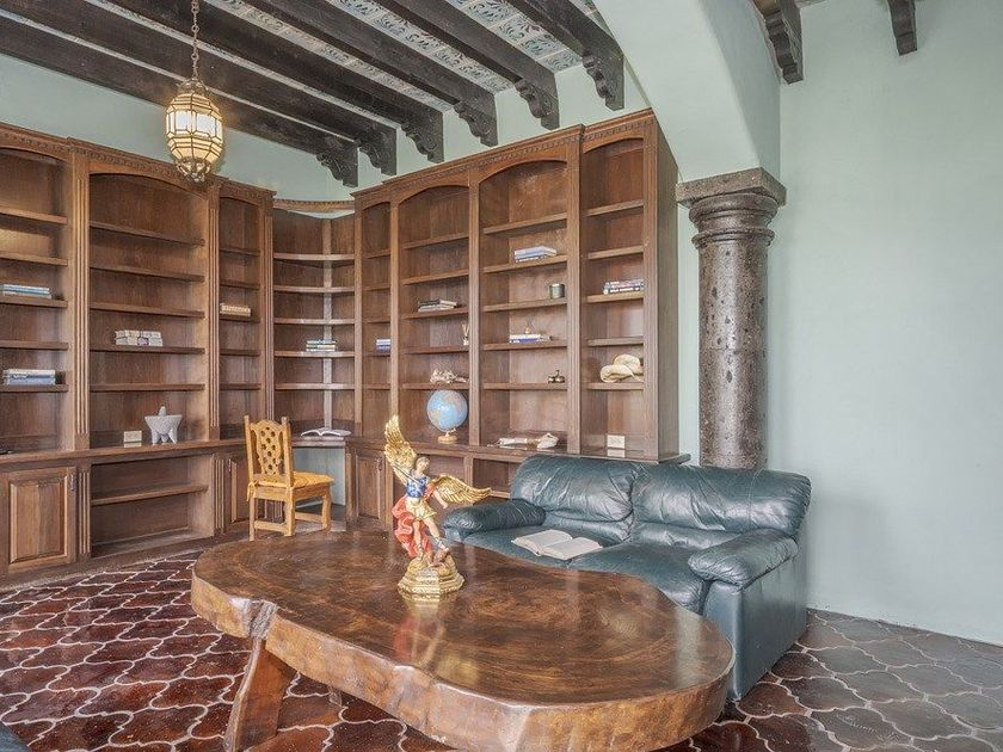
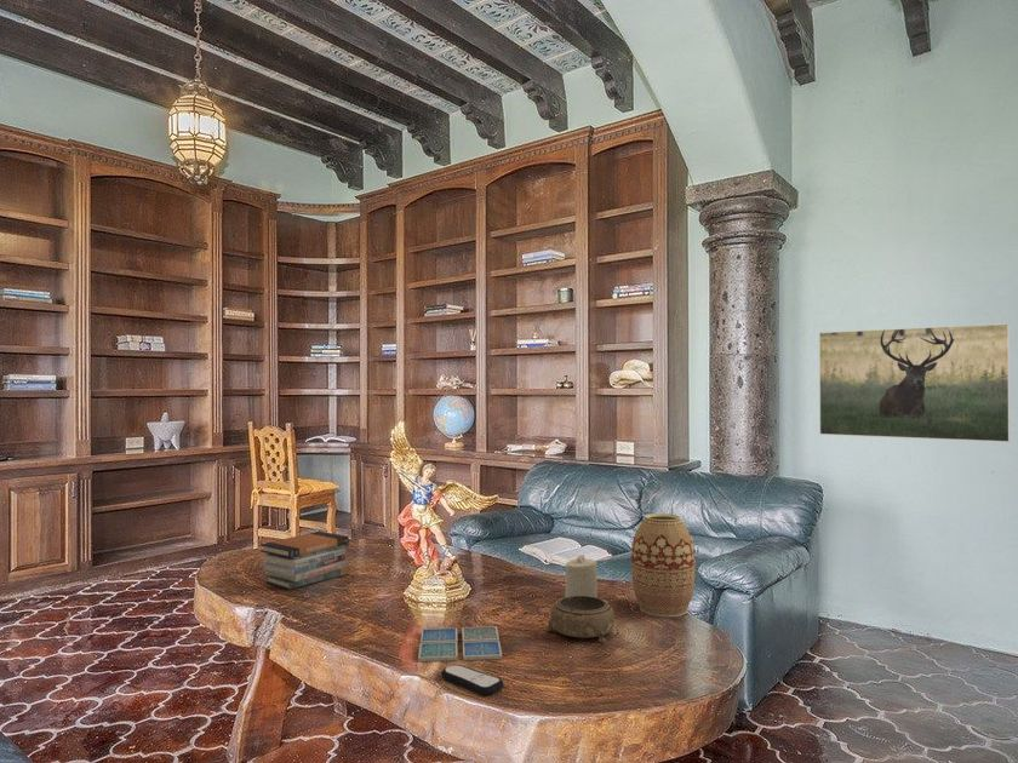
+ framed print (907, 383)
+ vase (663, 562)
+ candle (581, 576)
+ drink coaster (456, 643)
+ book stack (305, 558)
+ decorative bowl (583, 615)
+ remote control (470, 678)
